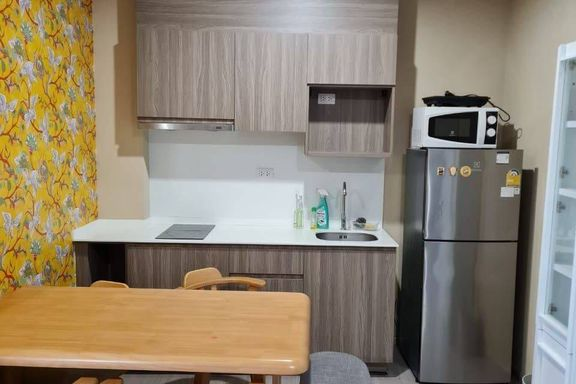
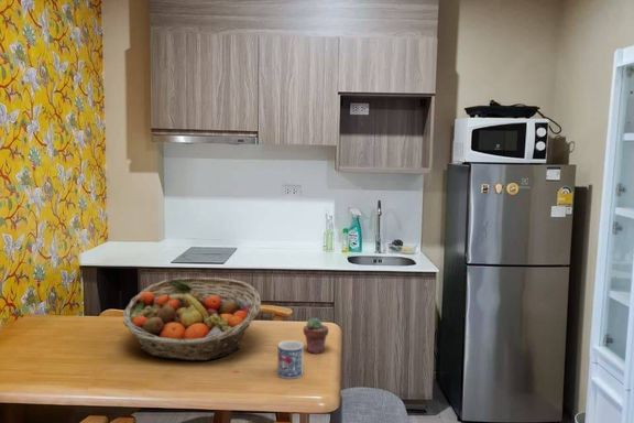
+ fruit basket (193, 316)
+ mug (292, 357)
+ potted succulent (315, 334)
